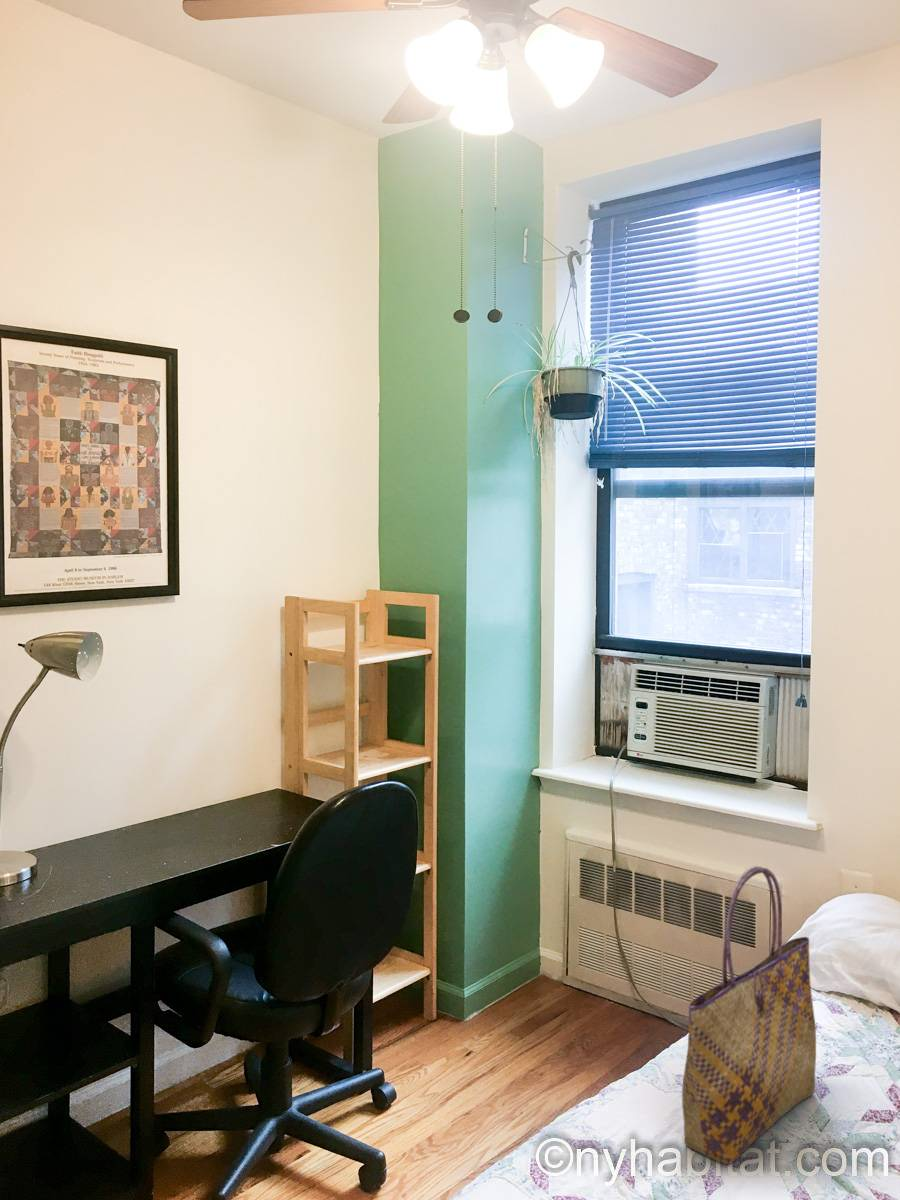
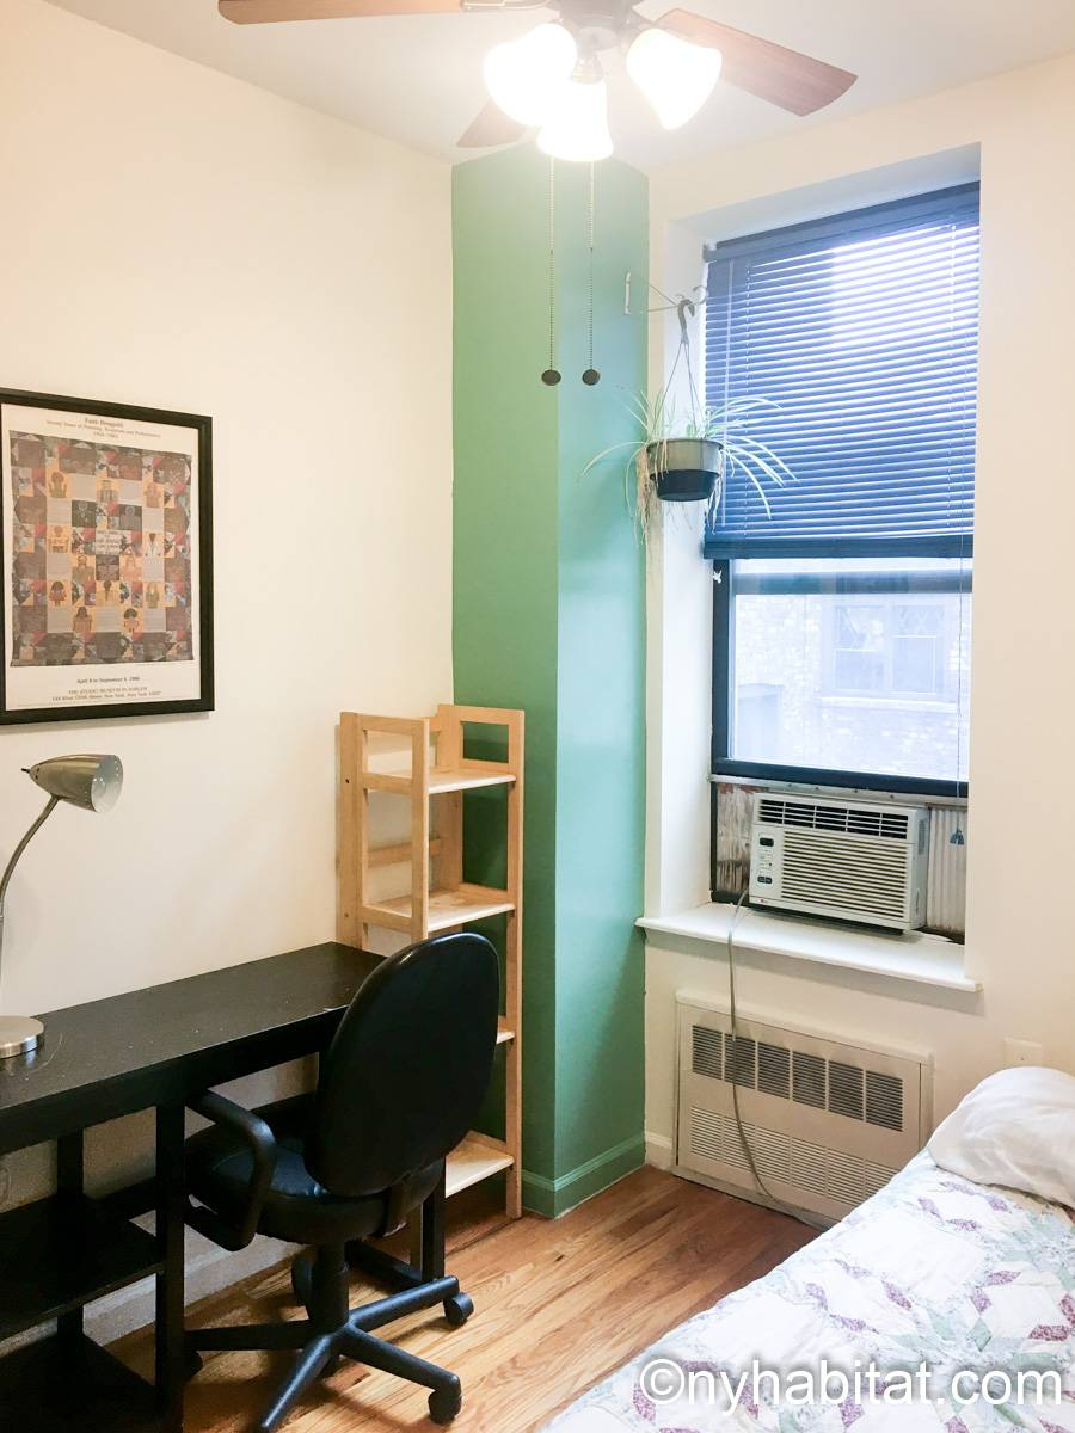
- tote bag (754, 993)
